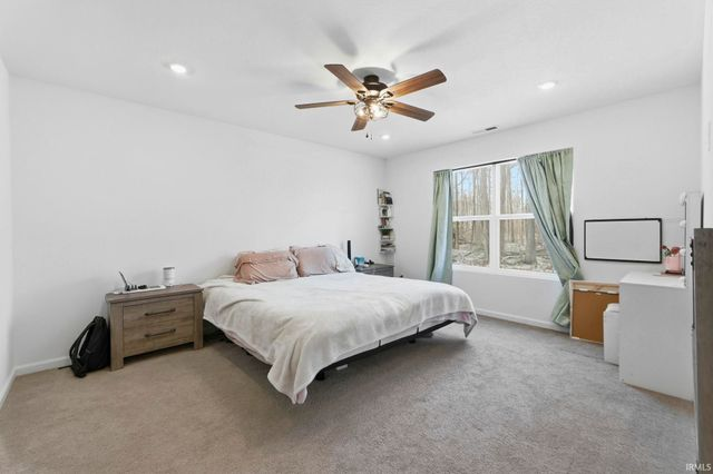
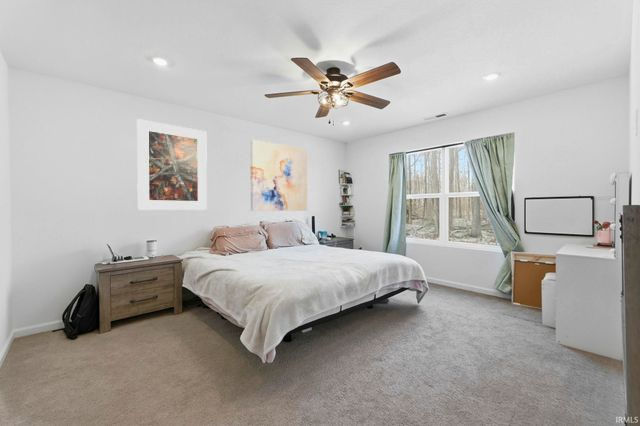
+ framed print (174, 167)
+ wall art (280, 178)
